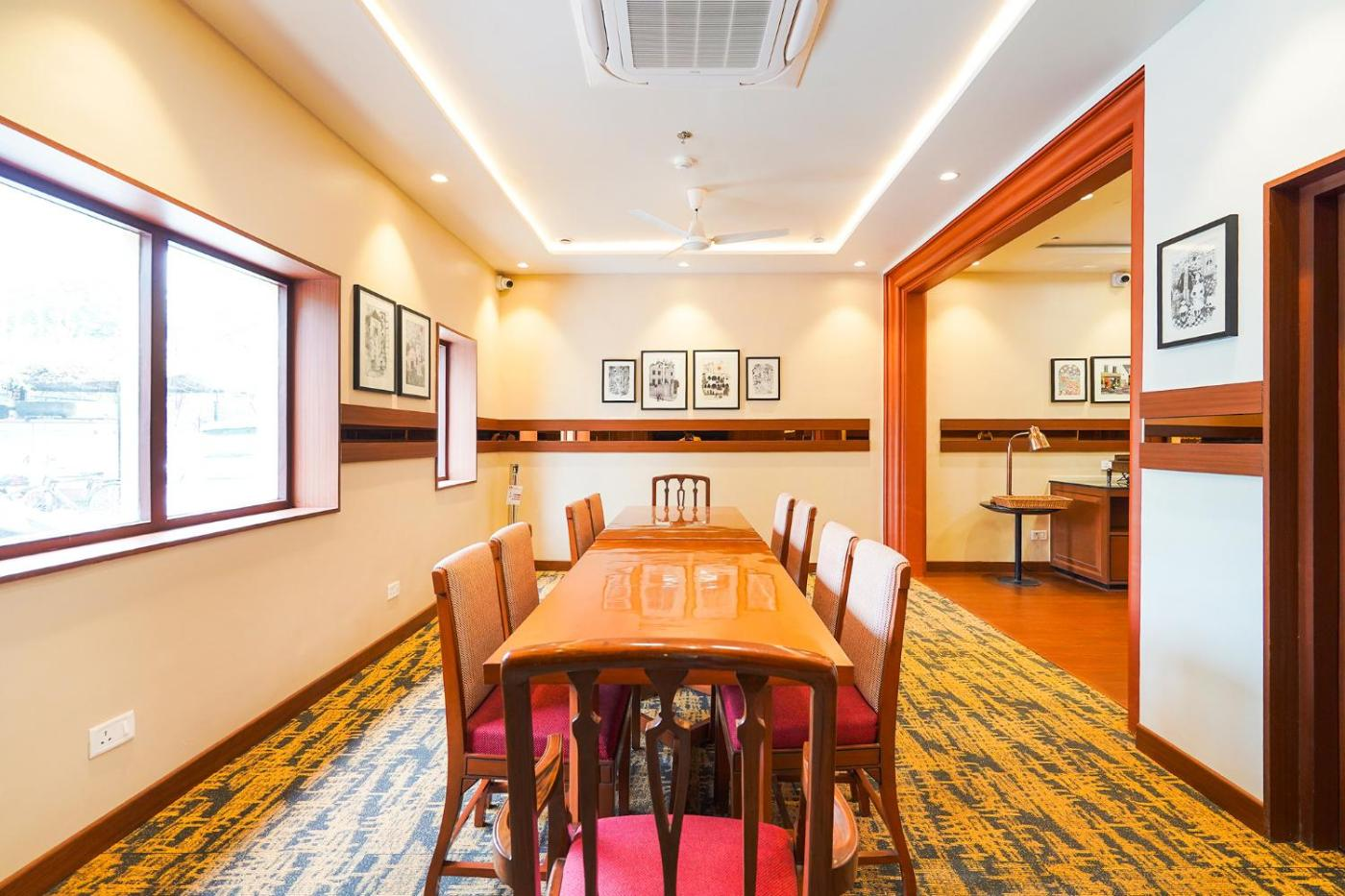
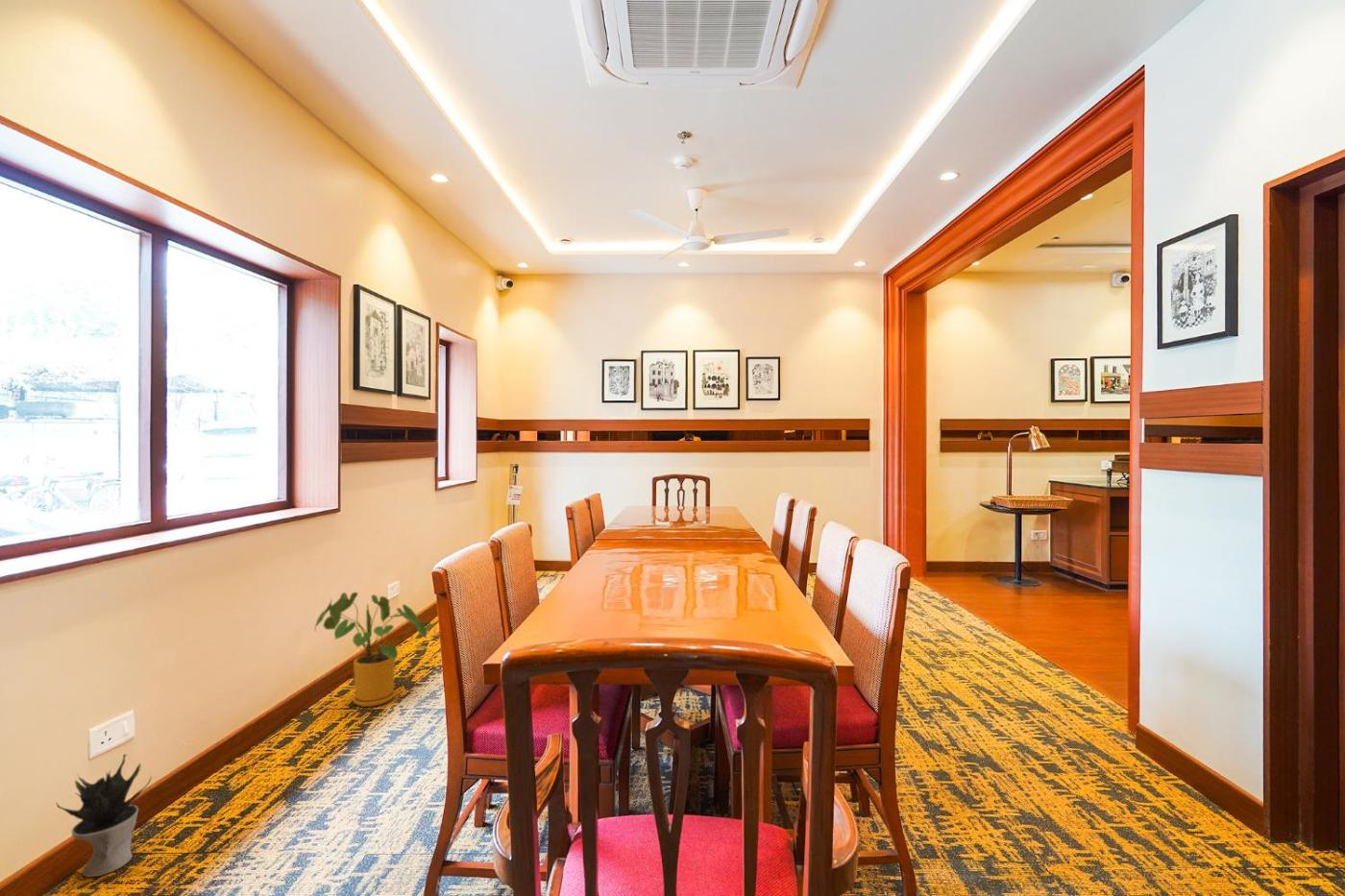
+ house plant (369, 648)
+ potted plant (107, 815)
